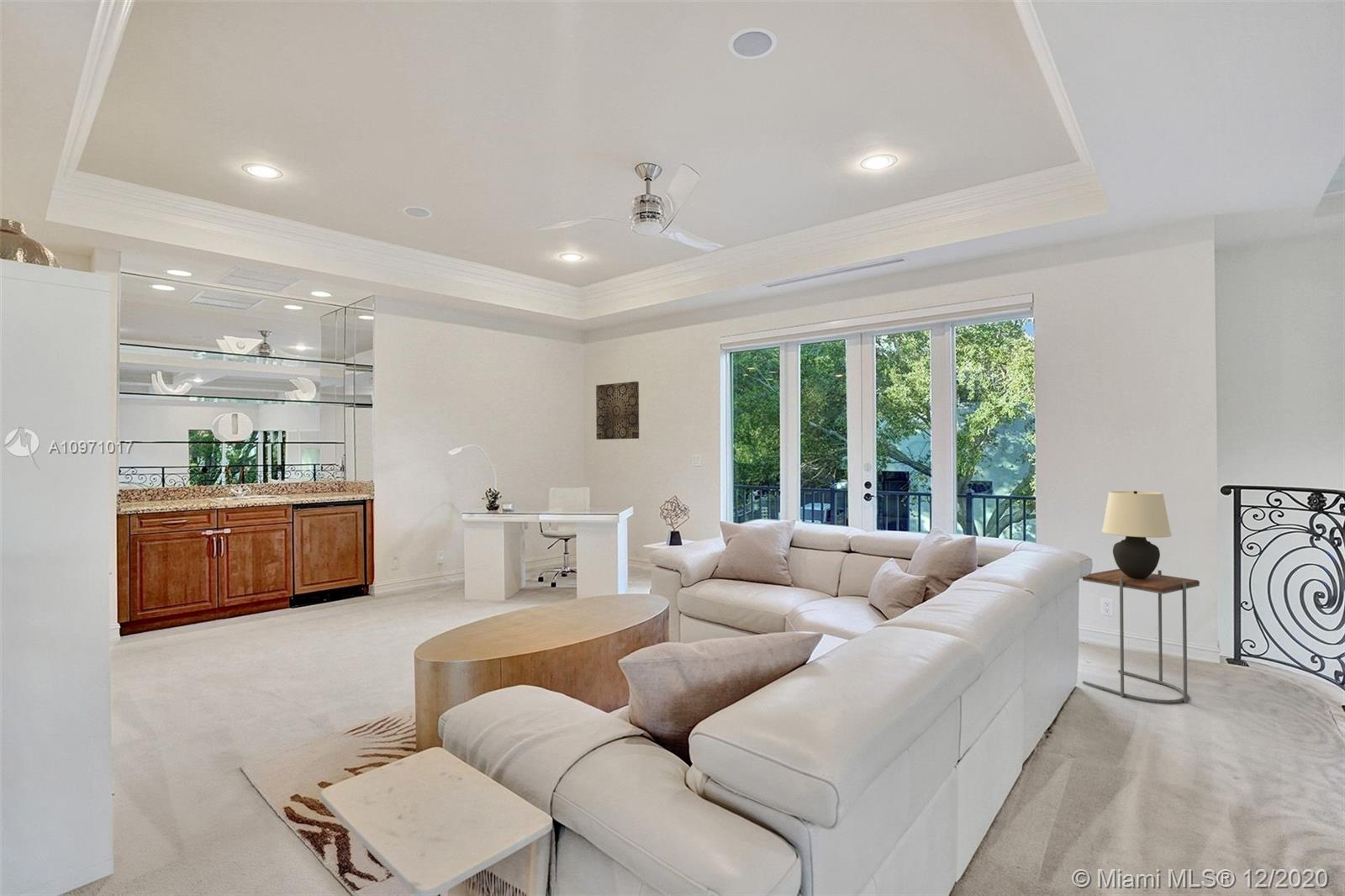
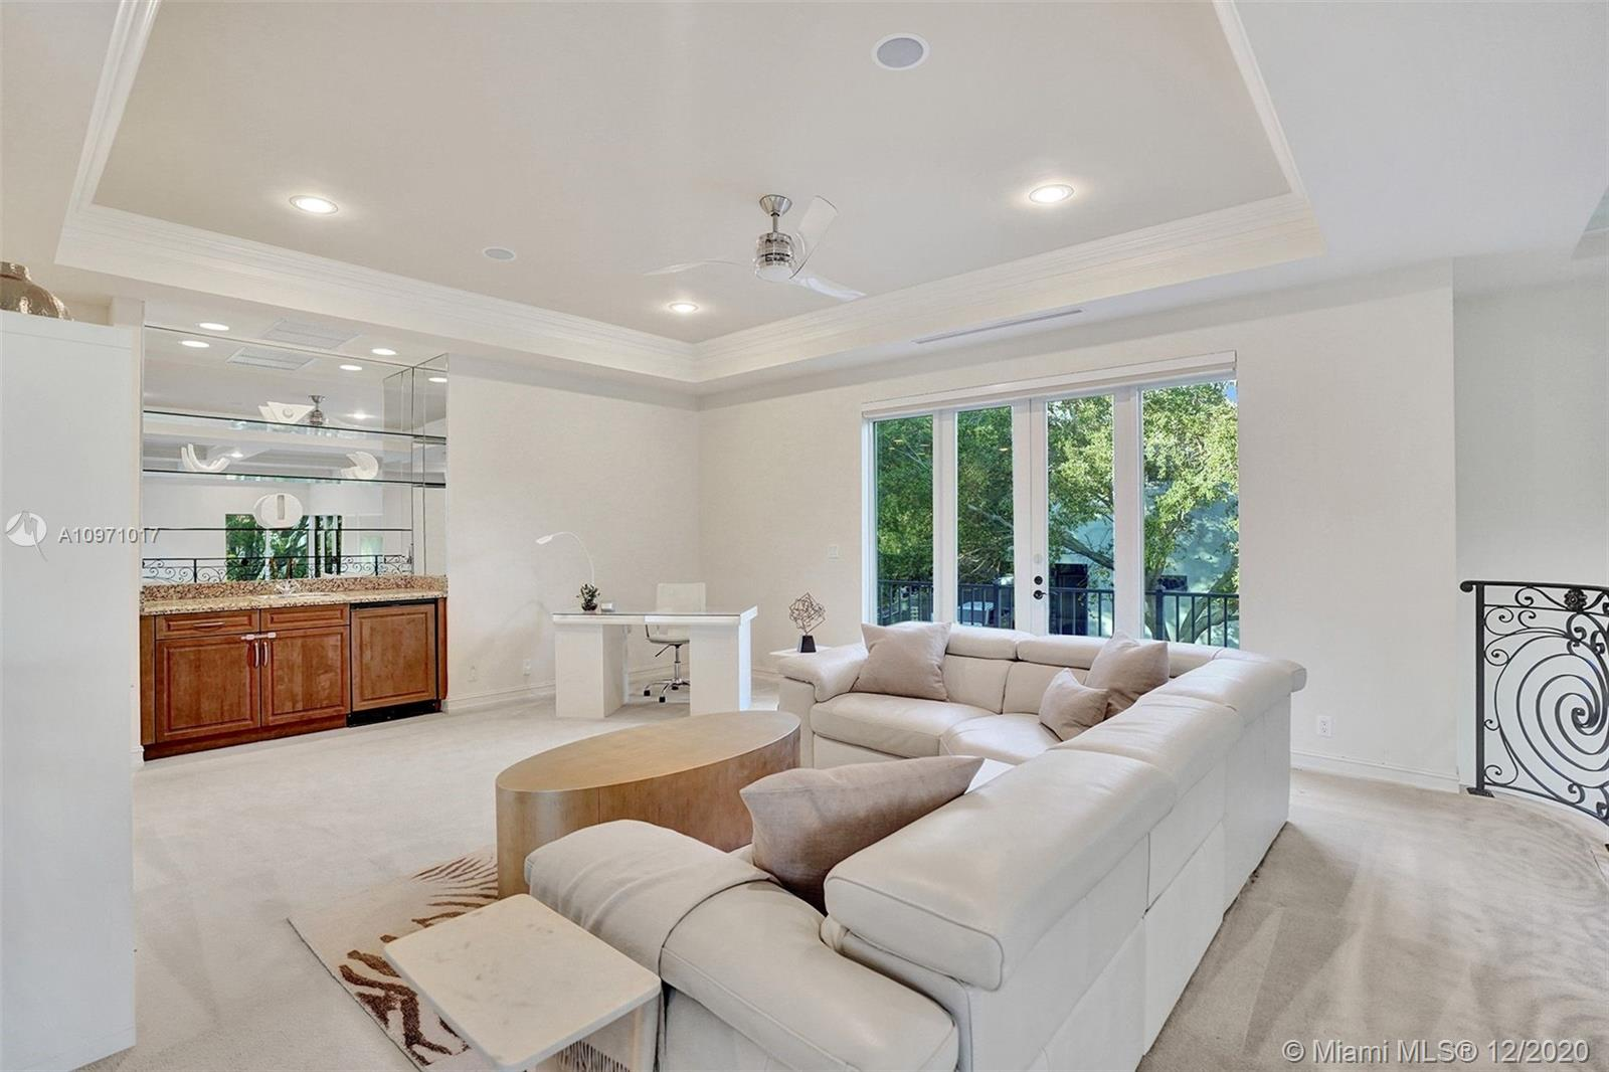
- side table (1158, 631)
- table lamp (1136, 534)
- wall art (617, 411)
